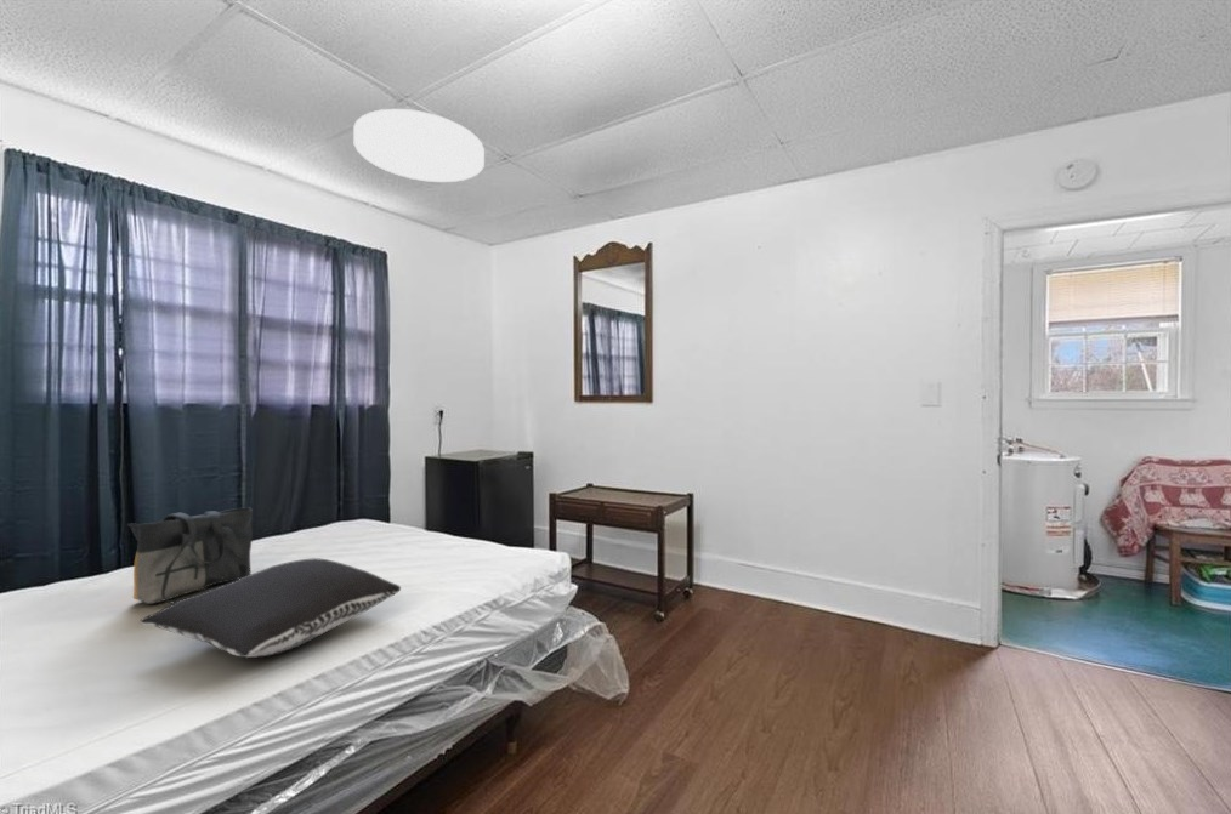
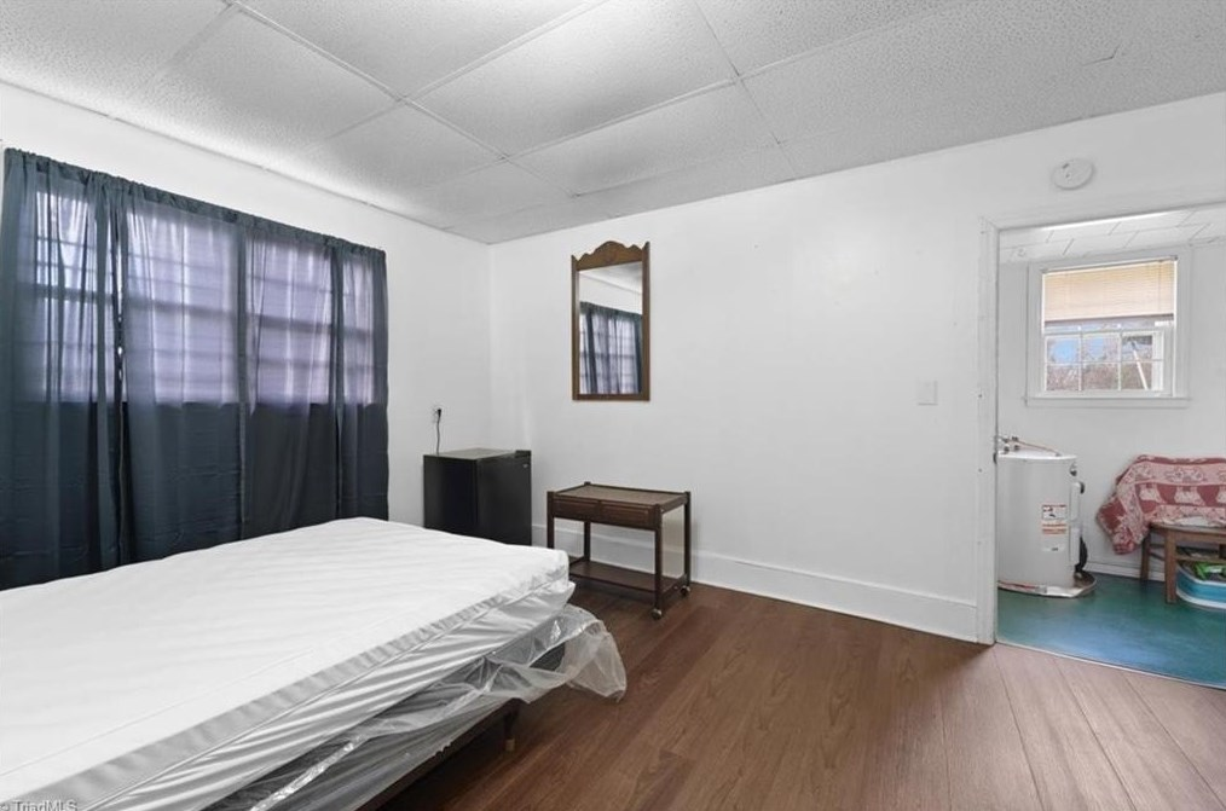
- ceiling light (421, 149)
- tote bag (199, 551)
- pillow (280, 604)
